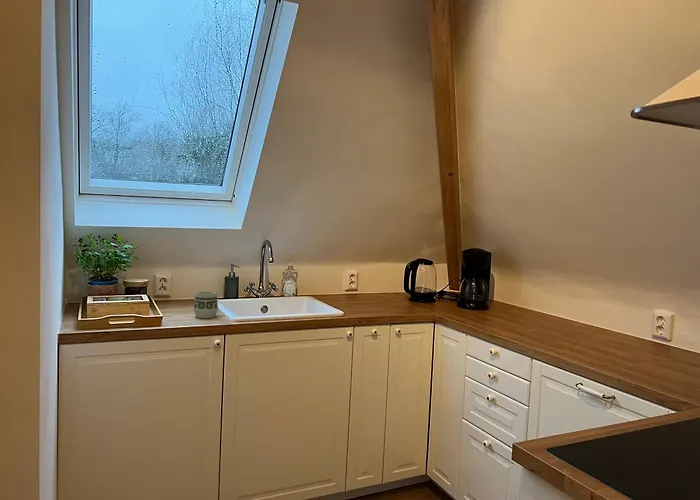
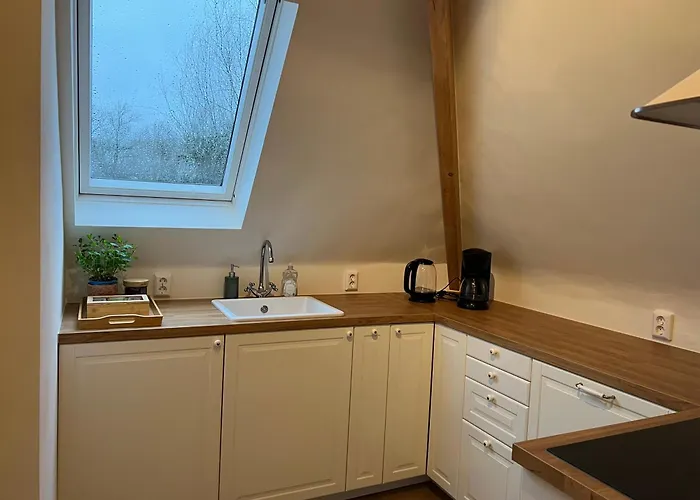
- cup (205, 304)
